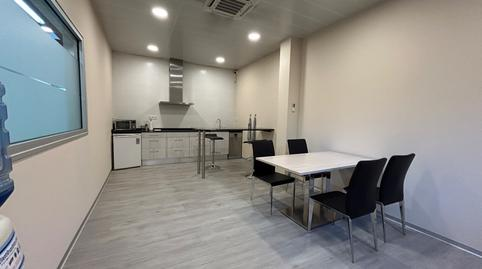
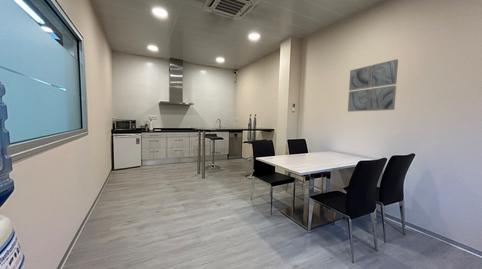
+ wall art (369, 87)
